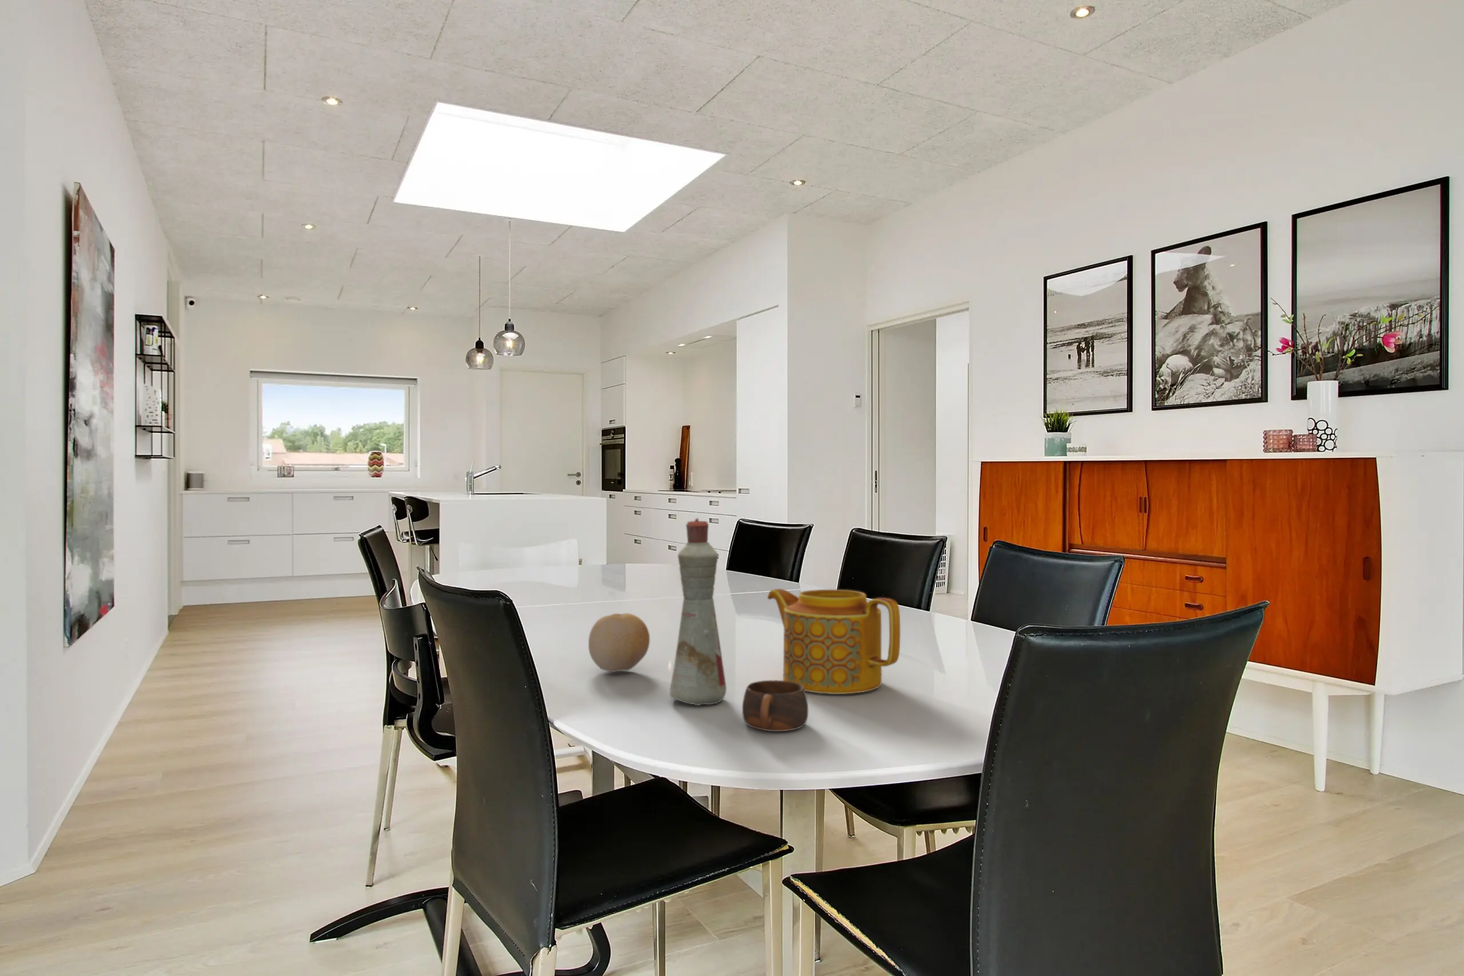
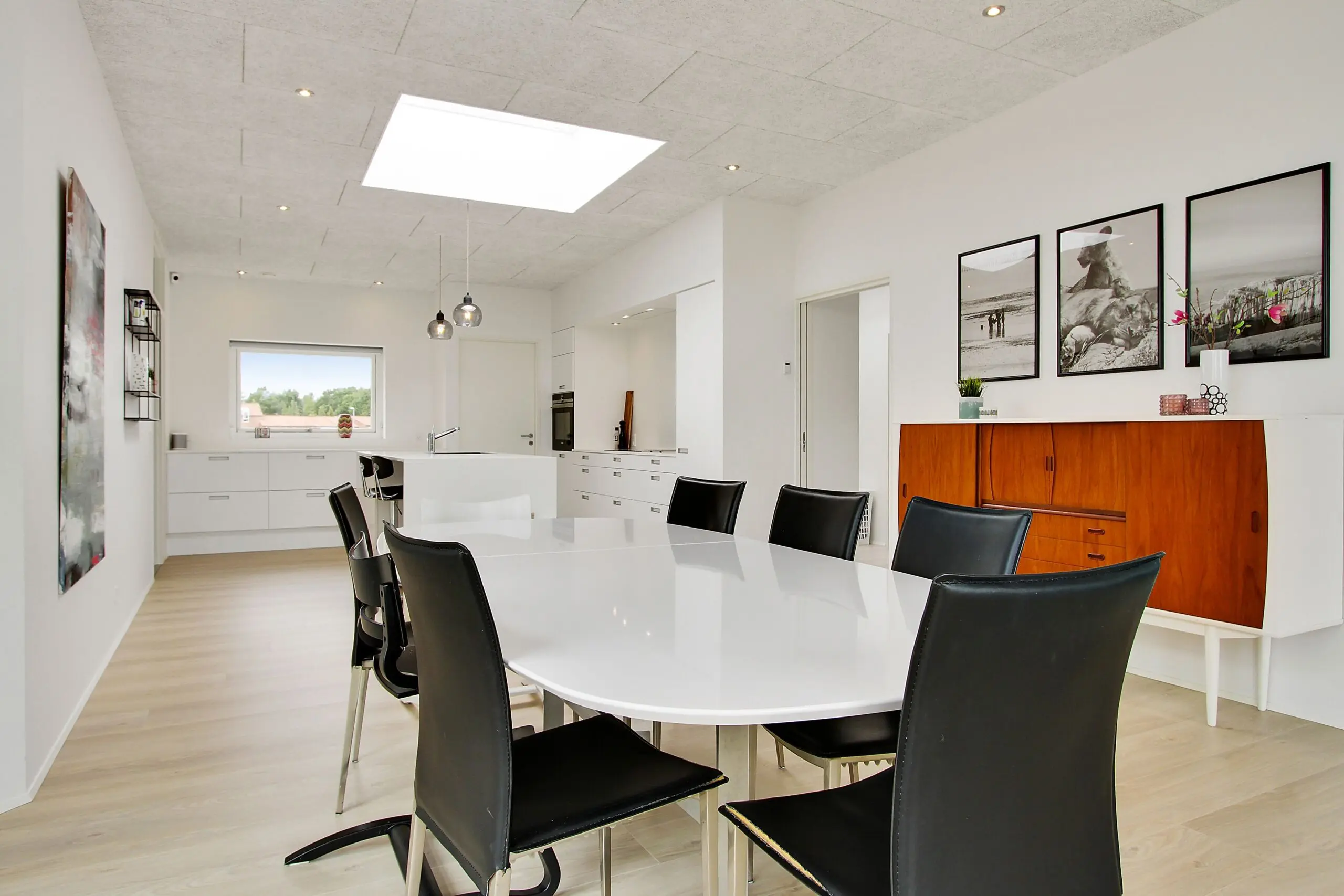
- bottle (697, 608)
- teapot (829, 637)
- cup (770, 707)
- fruit (618, 643)
